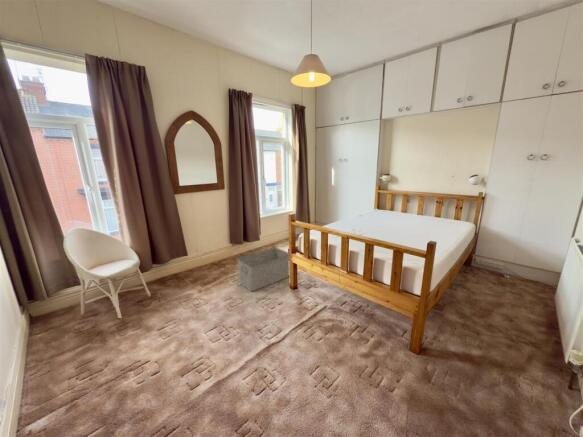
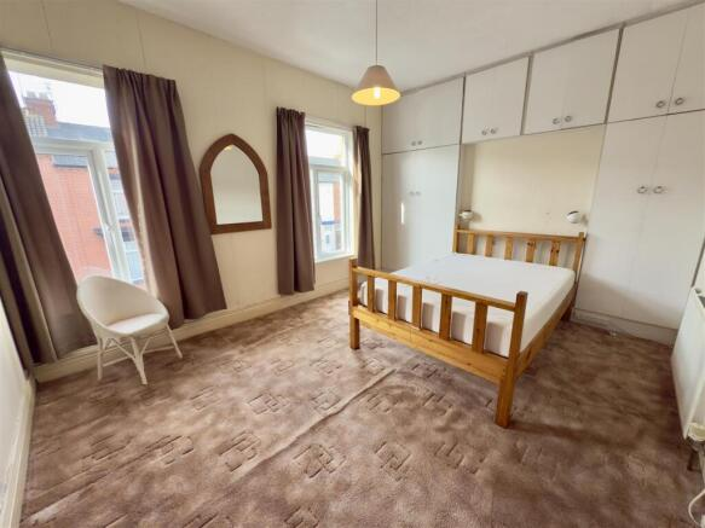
- storage bin (264, 267)
